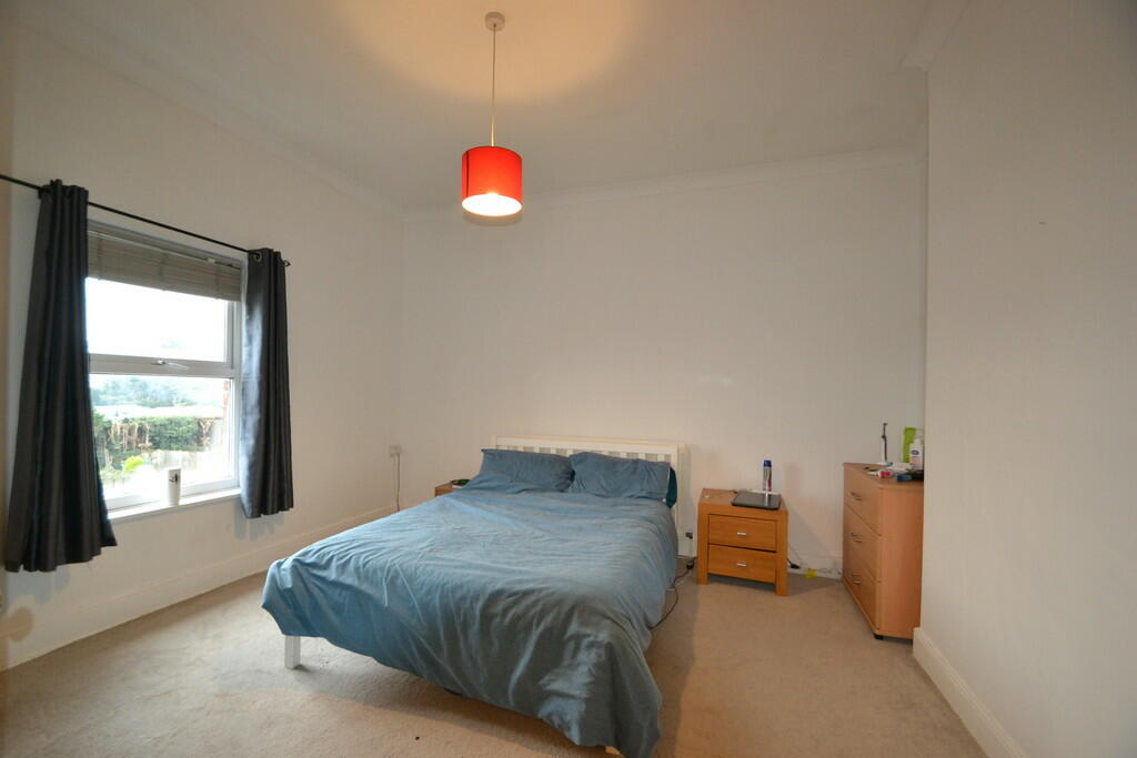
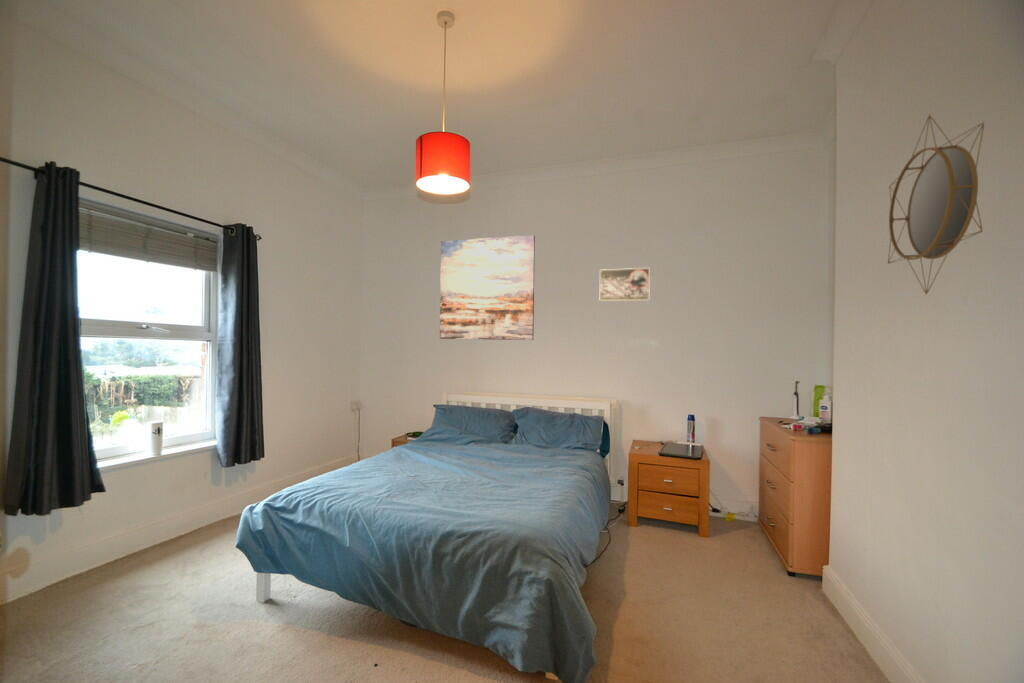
+ wall art (485, 289)
+ home mirror (928, 204)
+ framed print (624, 284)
